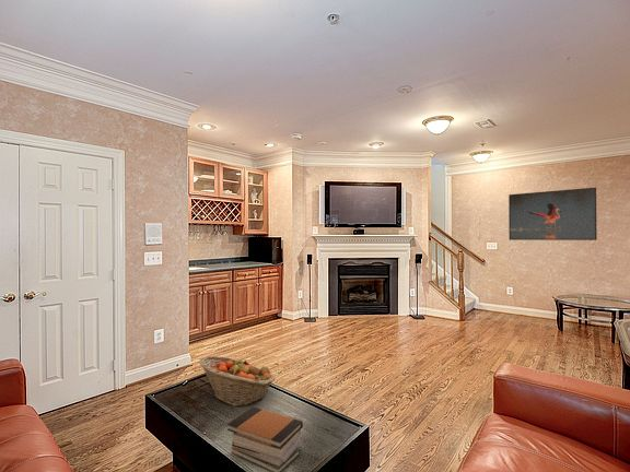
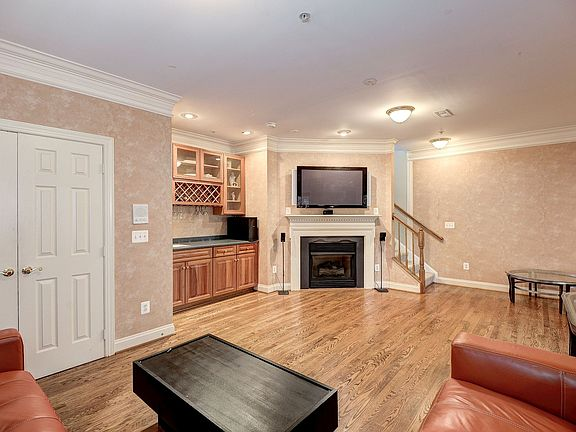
- book stack (266, 438)
- fruit basket (236, 375)
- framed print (549, 215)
